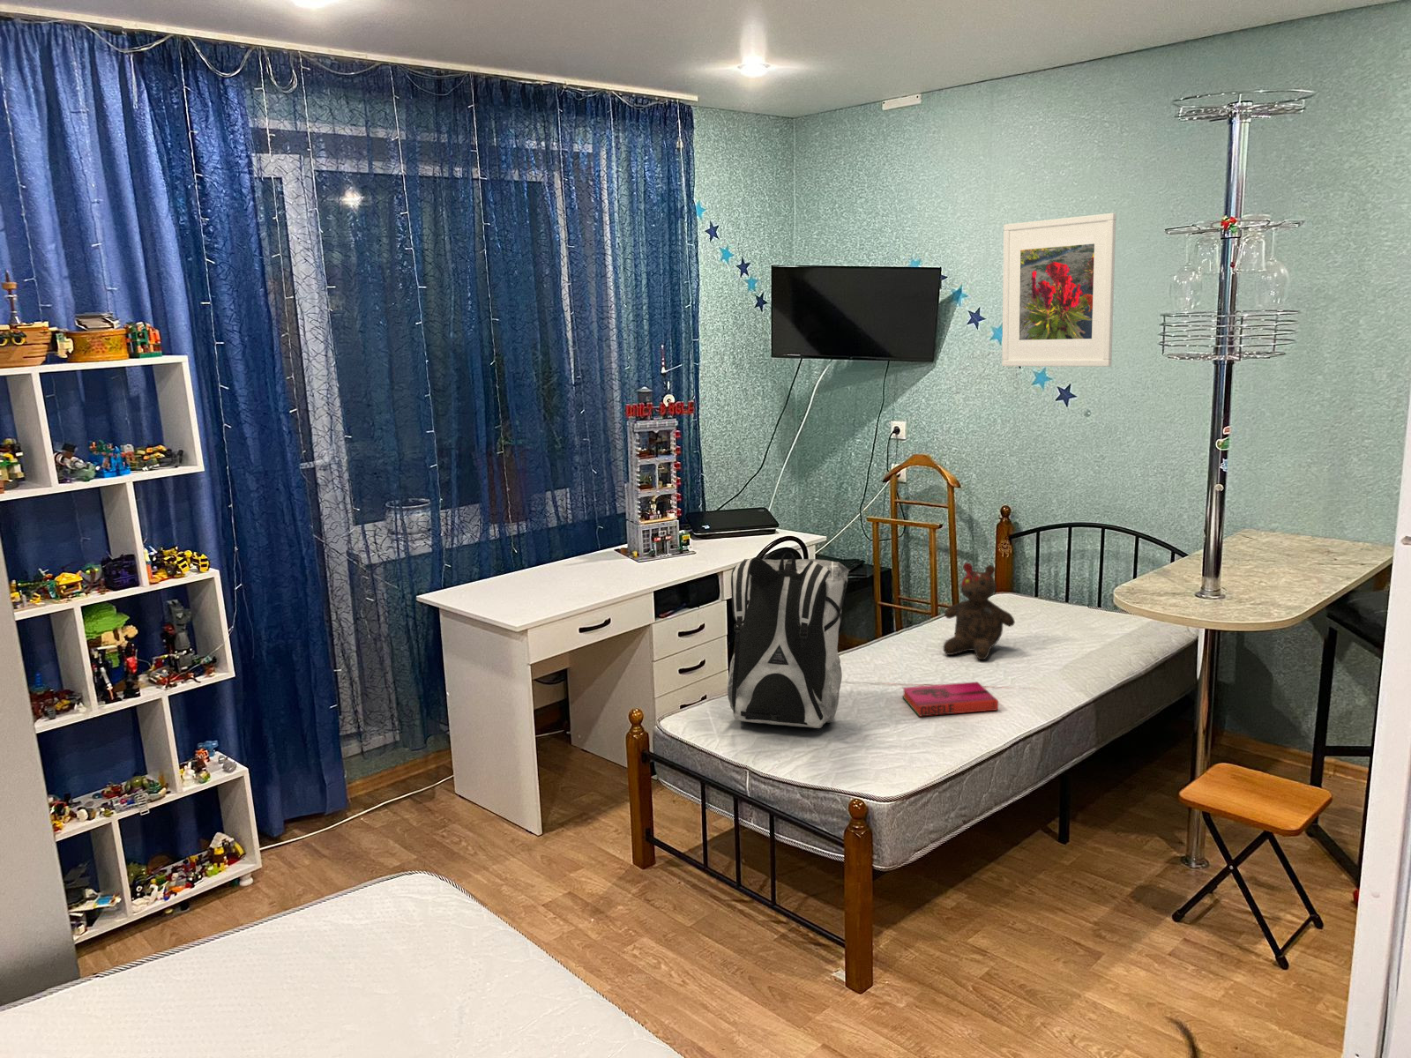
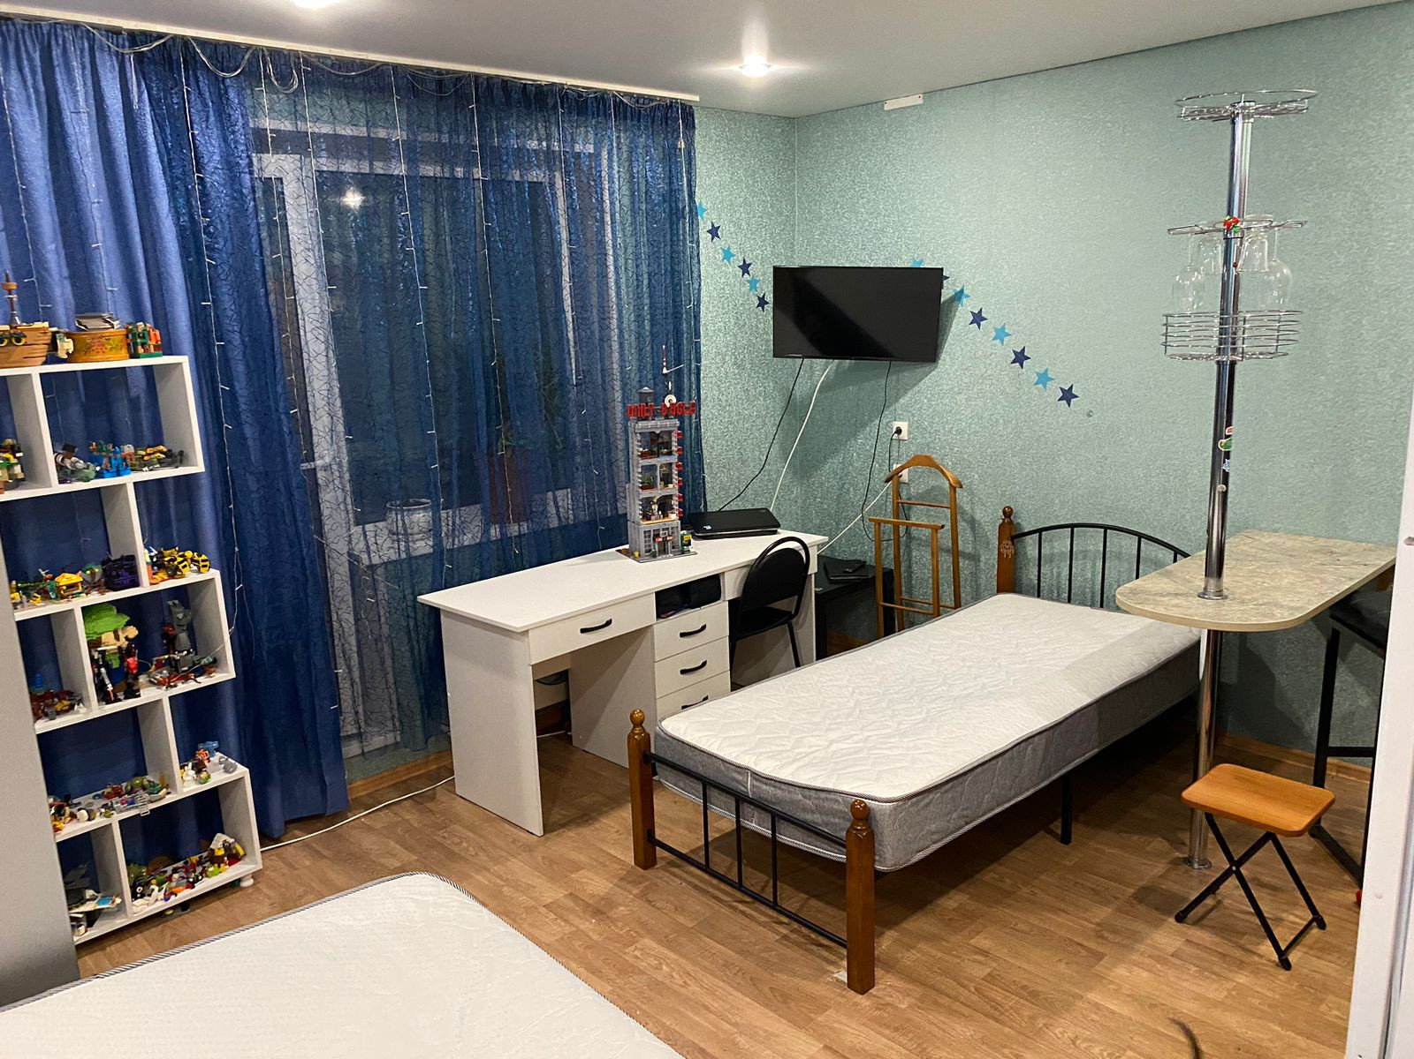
- teddy bear (973, 609)
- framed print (1055, 292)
- hardback book (949, 698)
- backpack (784, 640)
